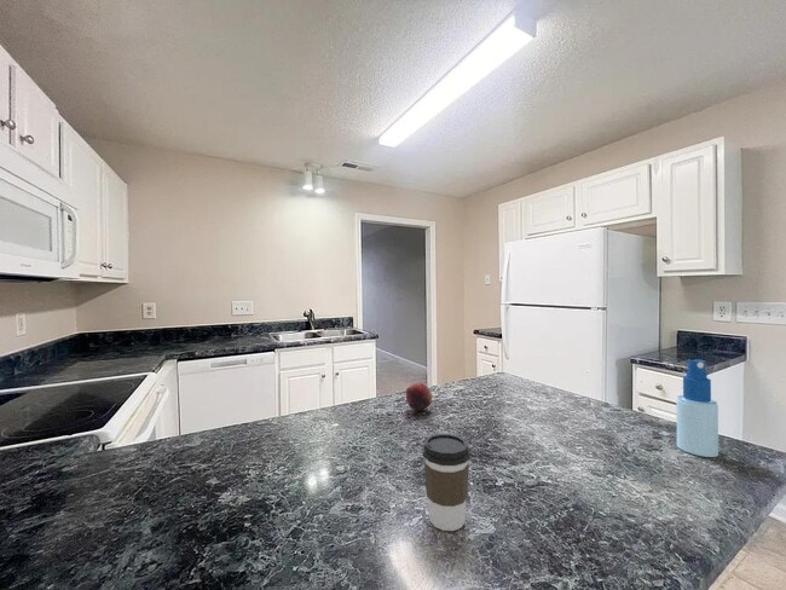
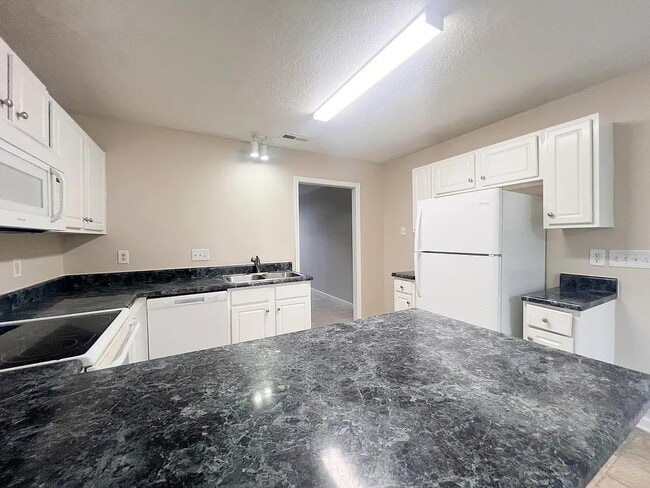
- coffee cup (446, 480)
- spray bottle (697, 404)
- fruit (418, 397)
